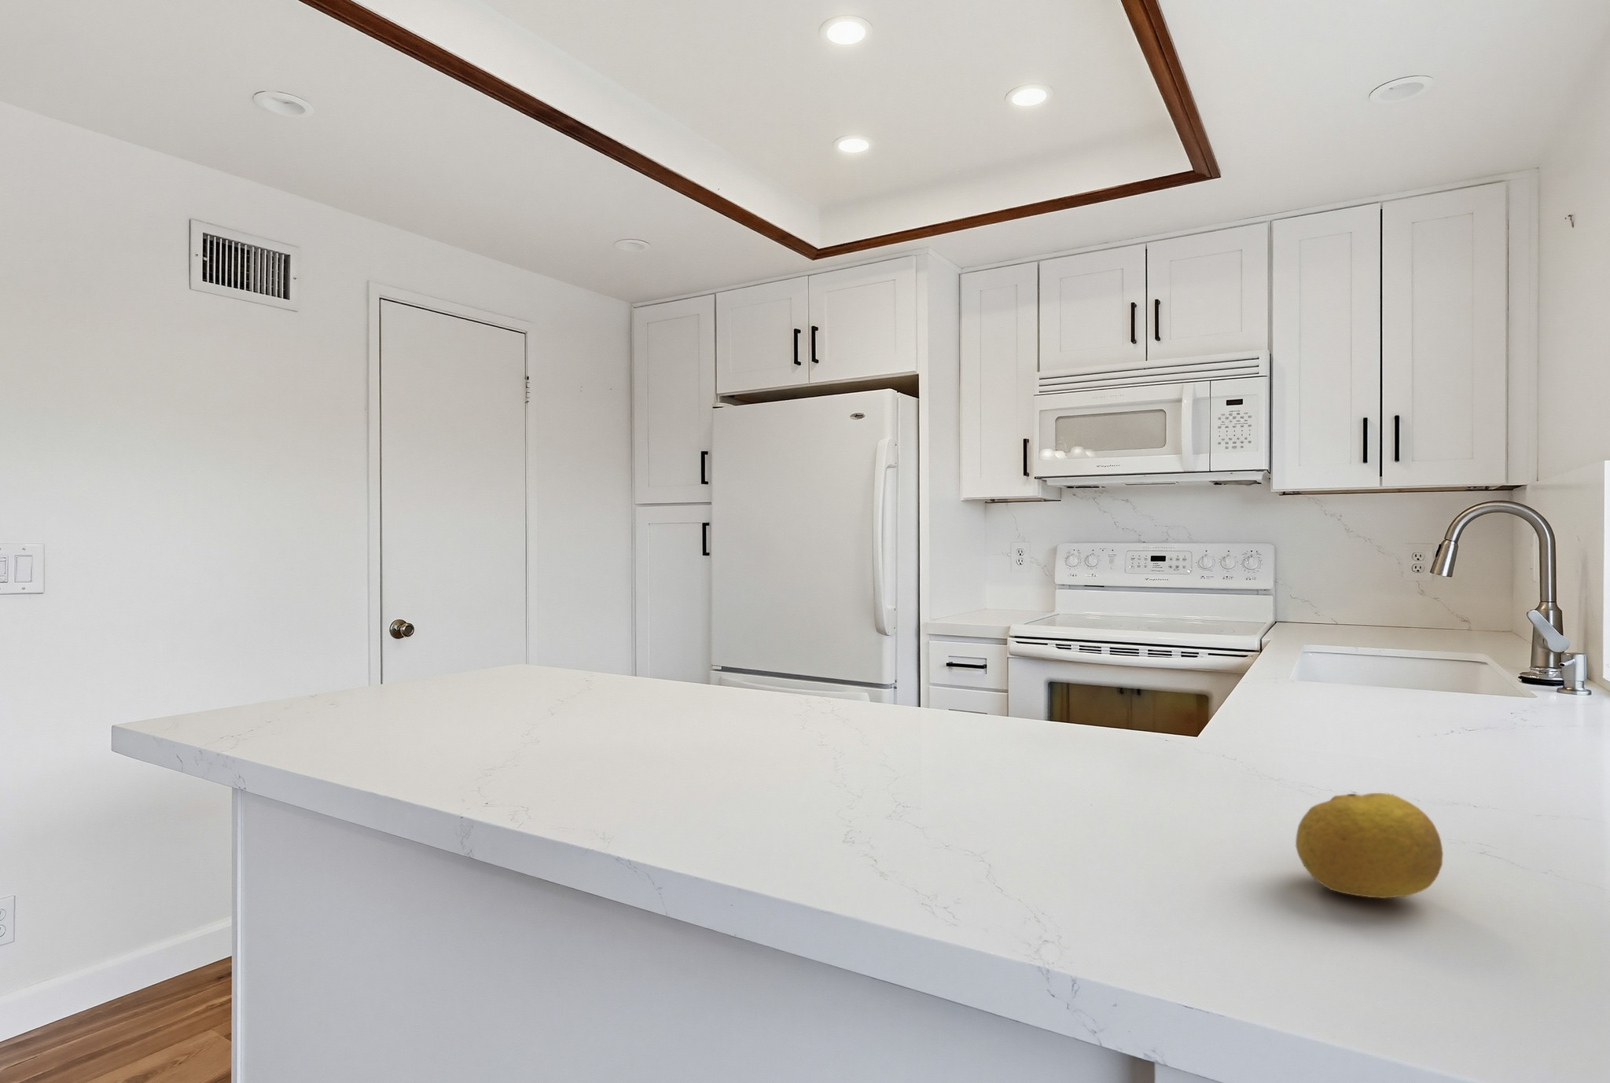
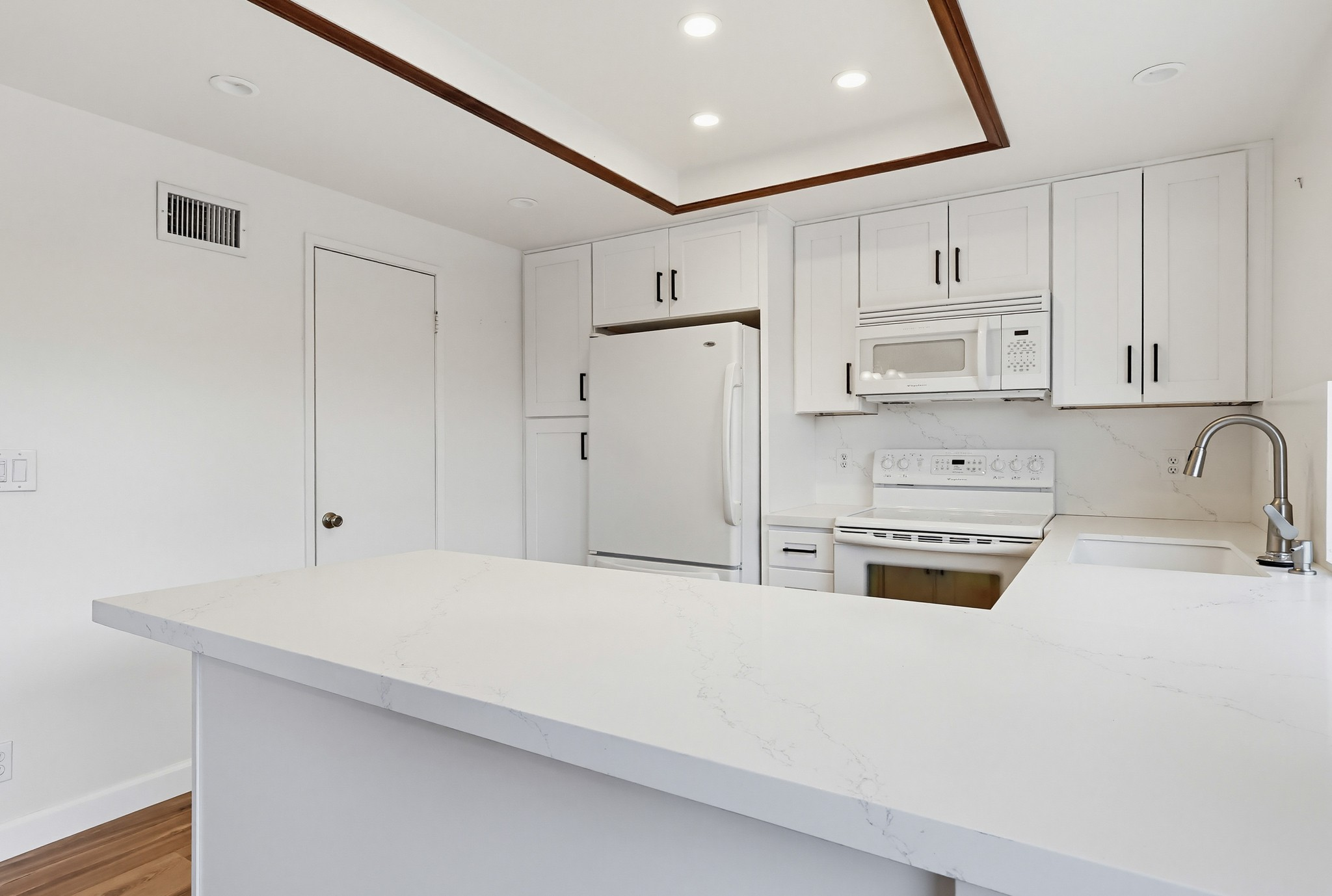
- fruit (1366, 844)
